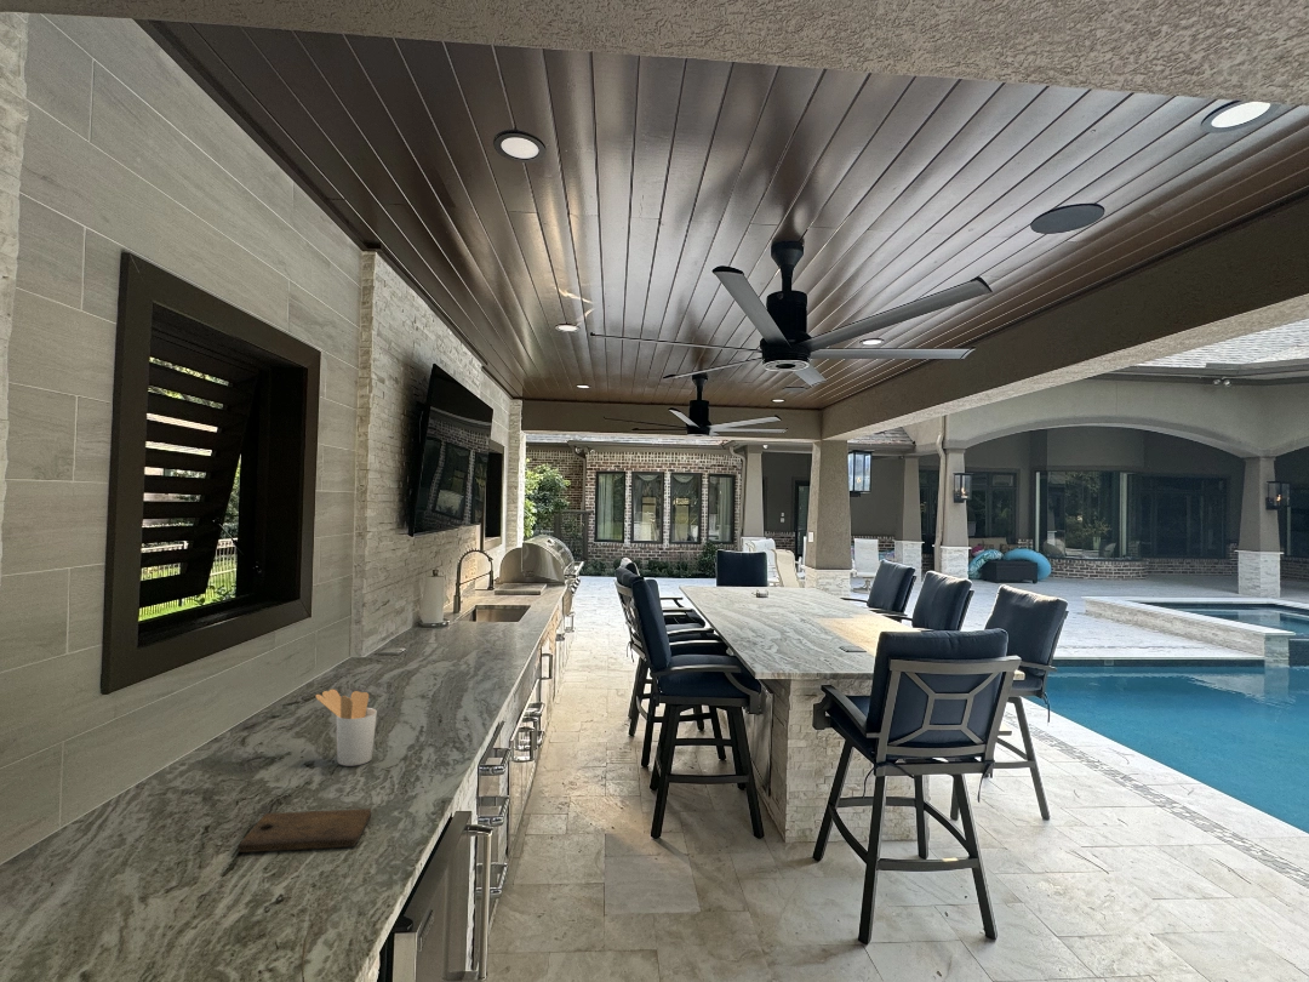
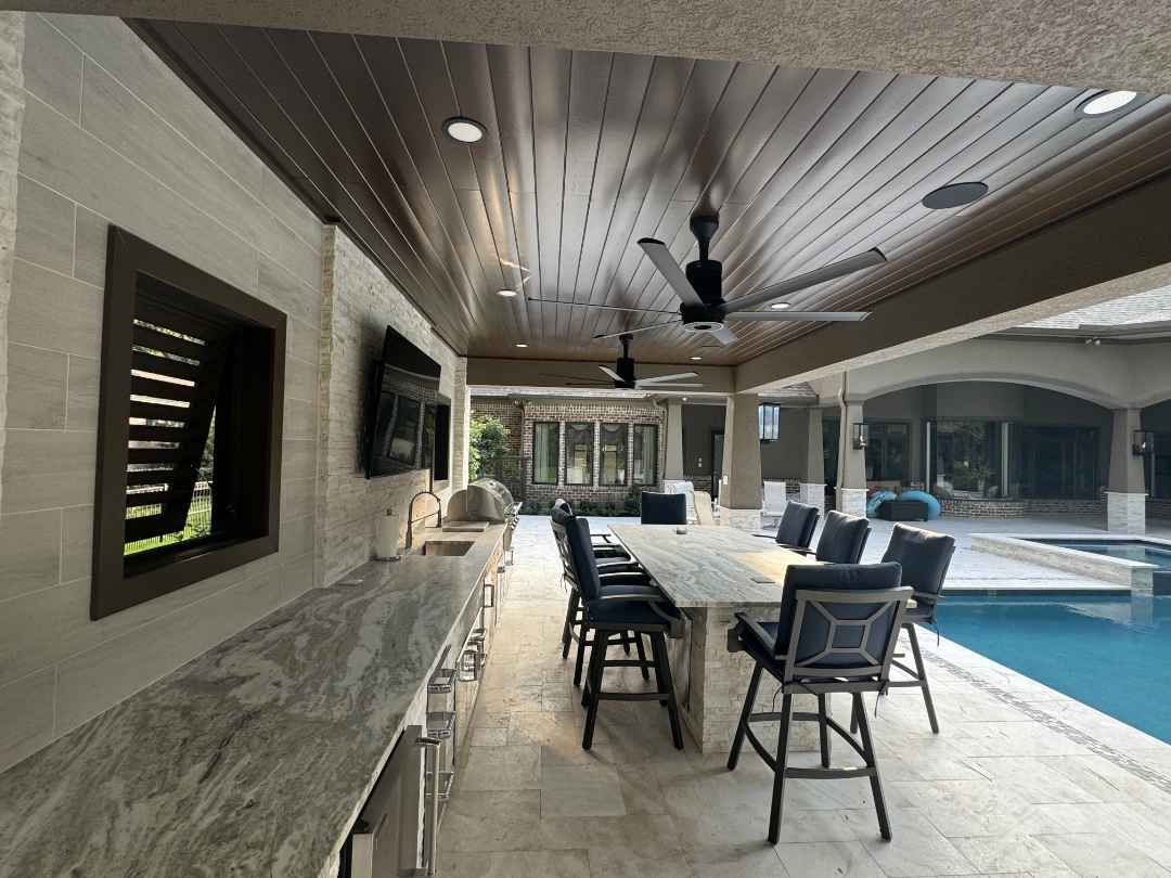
- utensil holder (345, 724)
- cutting board (308, 829)
